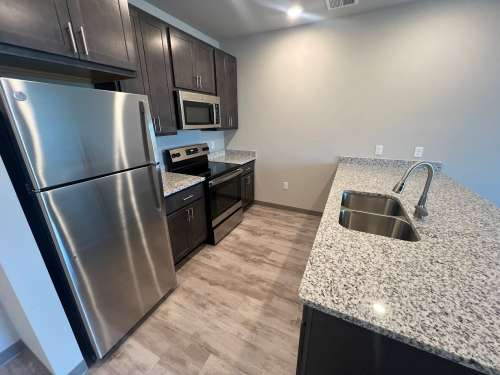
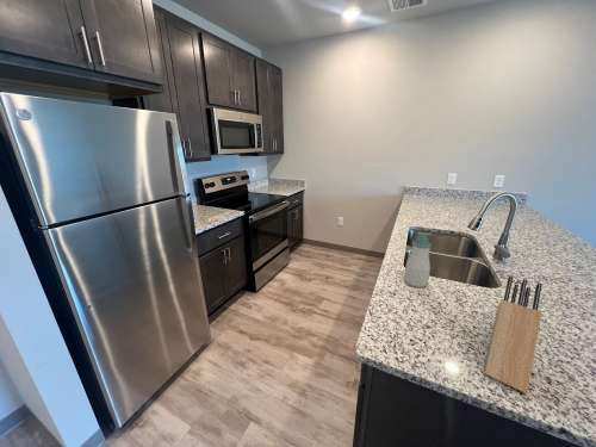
+ soap bottle (418, 259)
+ knife block (515, 325)
